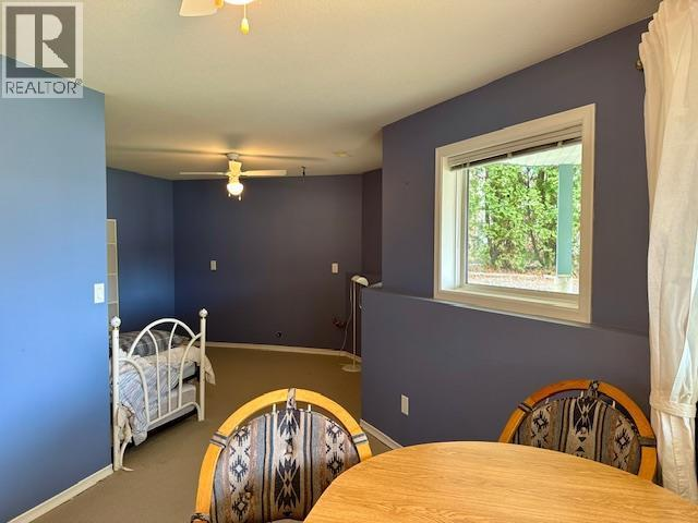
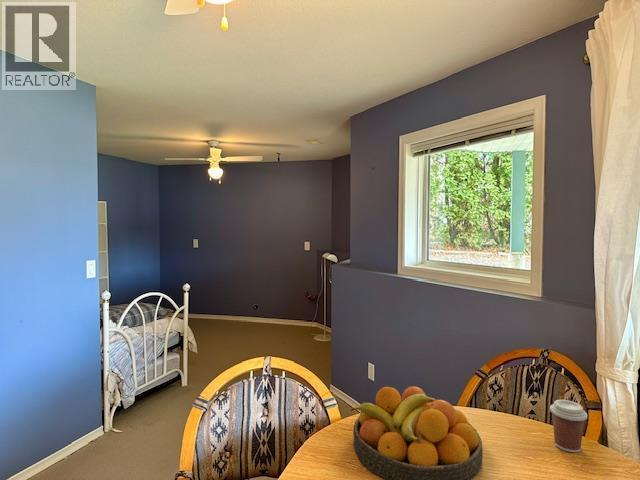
+ coffee cup (567, 425)
+ fruit bowl (415, 422)
